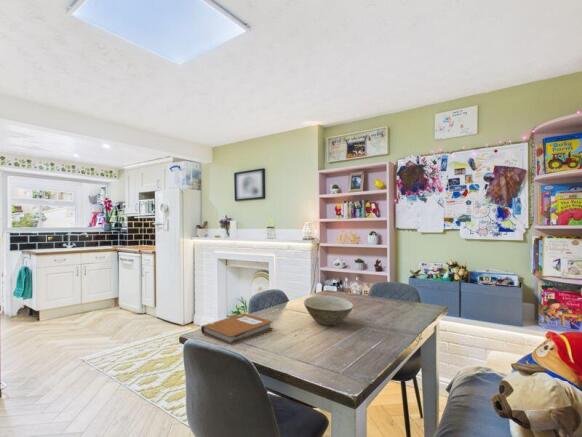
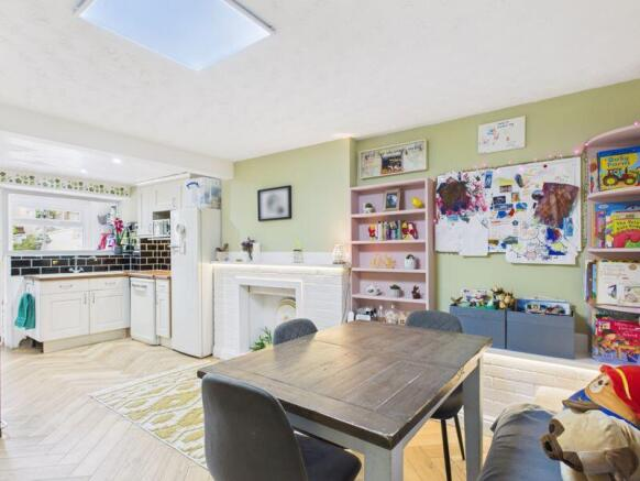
- bowl (328, 311)
- notebook (238, 326)
